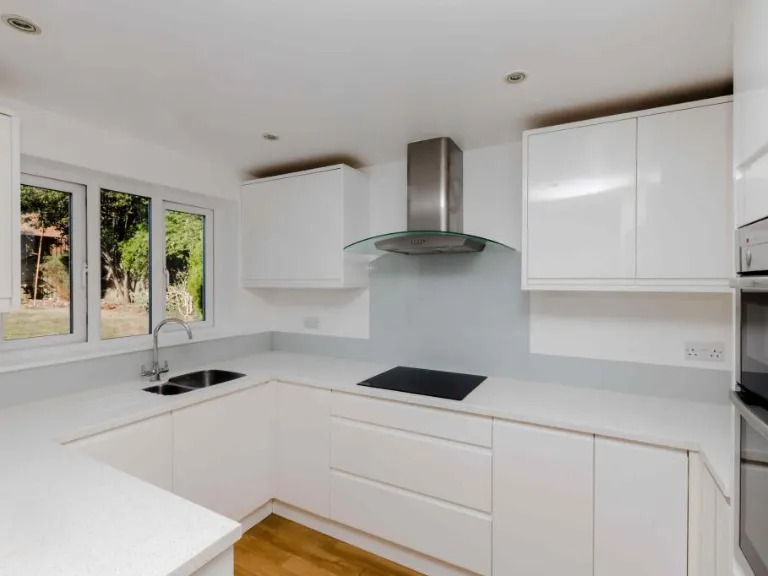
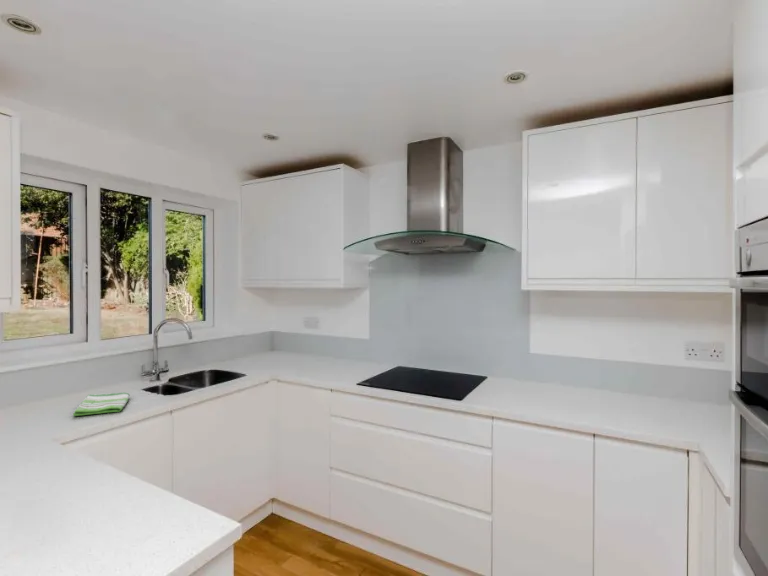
+ dish towel (103, 402)
